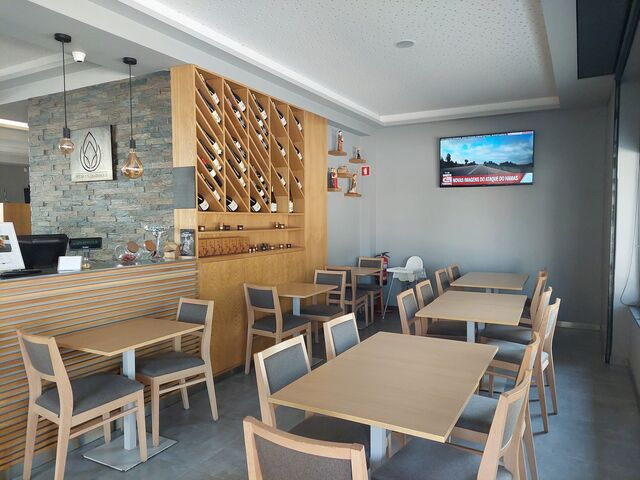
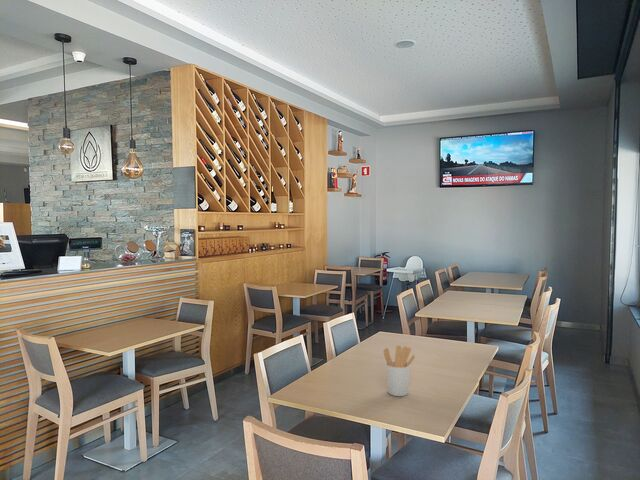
+ utensil holder (399, 369)
